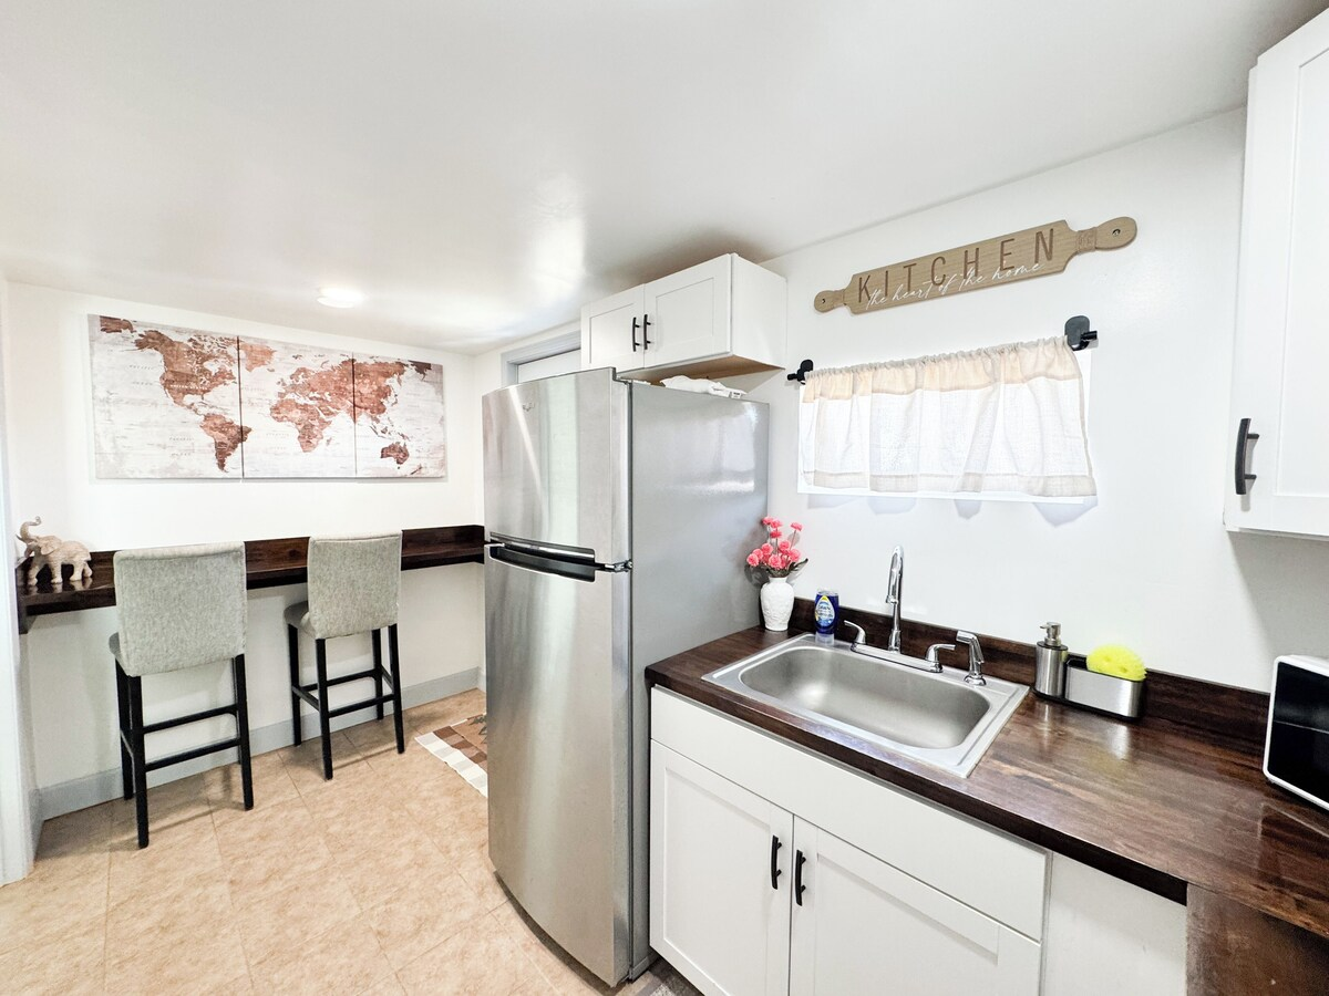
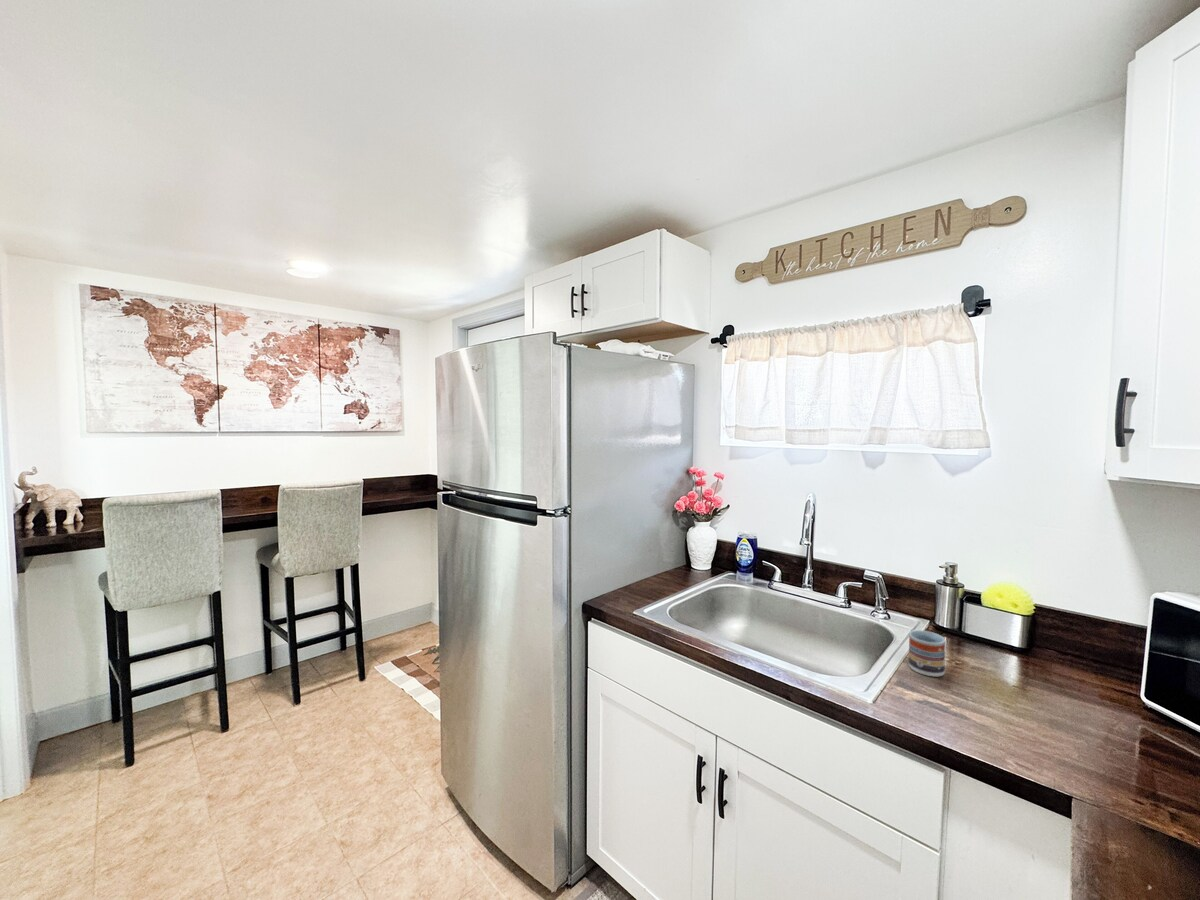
+ cup (925, 650)
